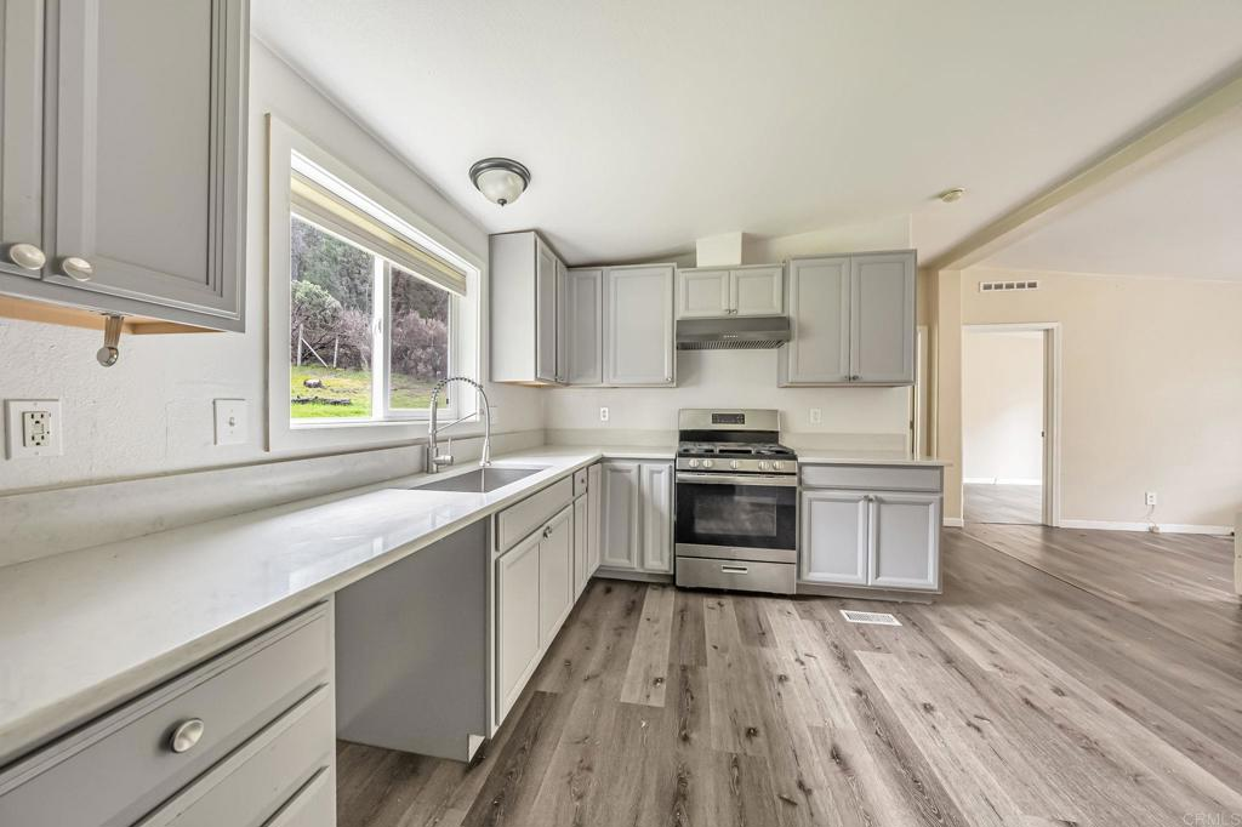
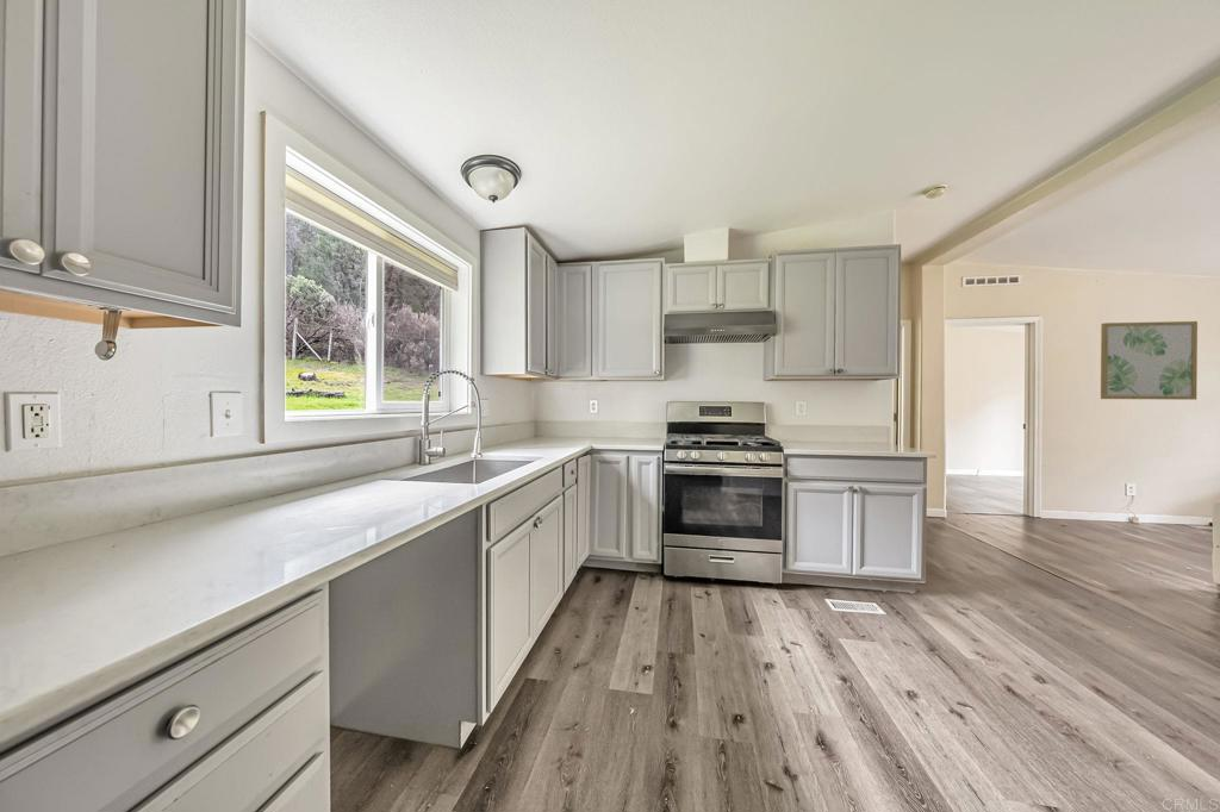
+ wall art (1147, 361)
